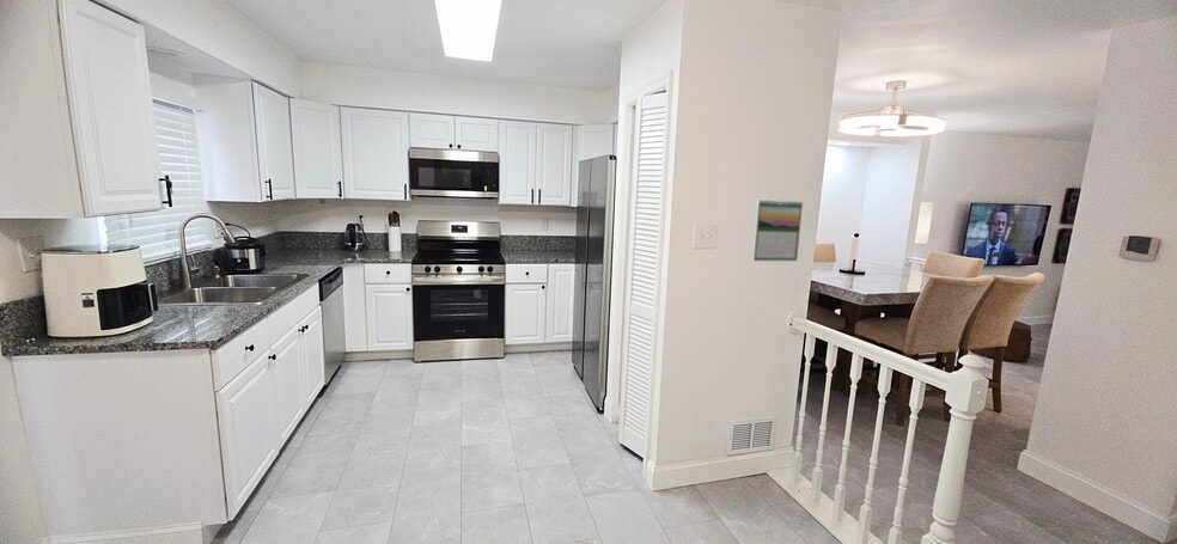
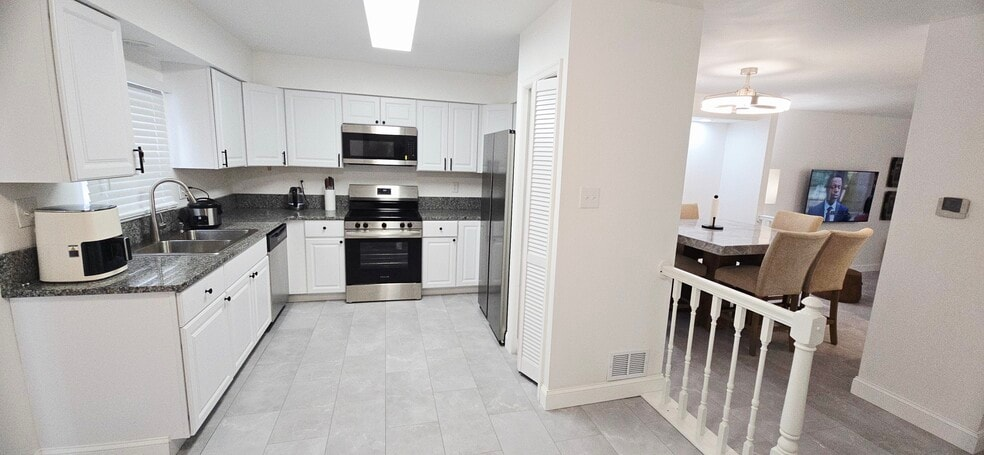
- calendar (777, 230)
